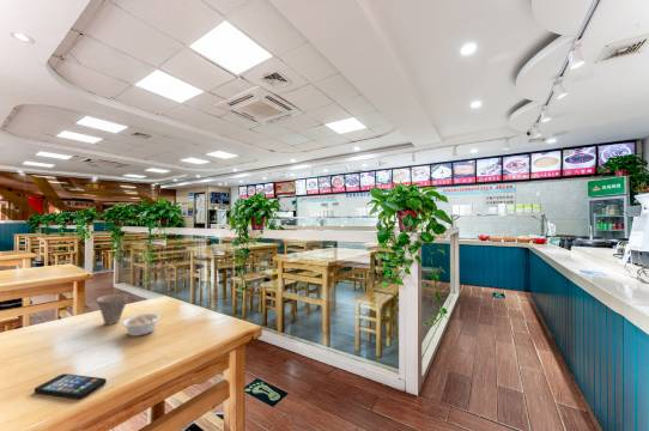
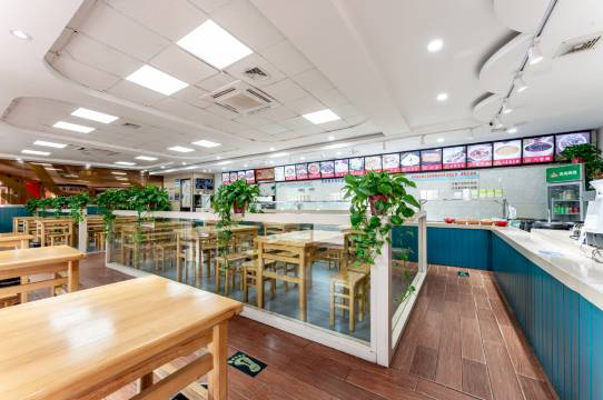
- legume (141, 323)
- cup (113, 309)
- smartphone (71, 386)
